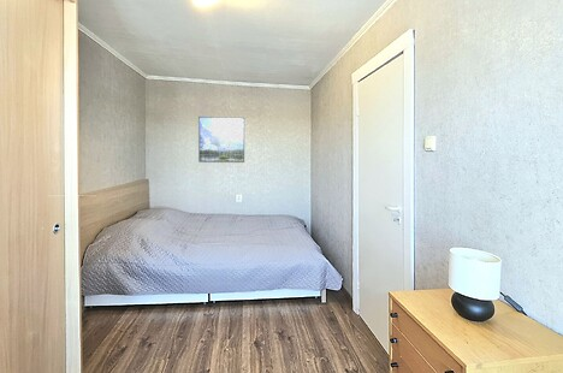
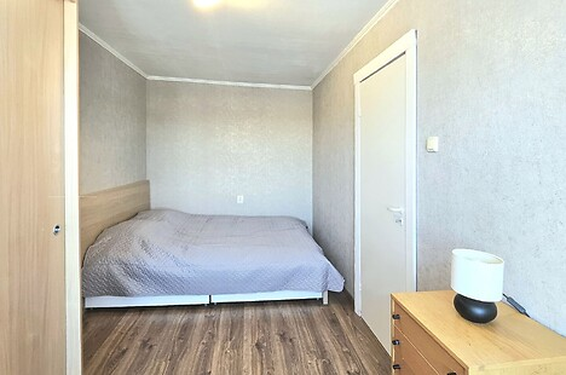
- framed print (221, 140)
